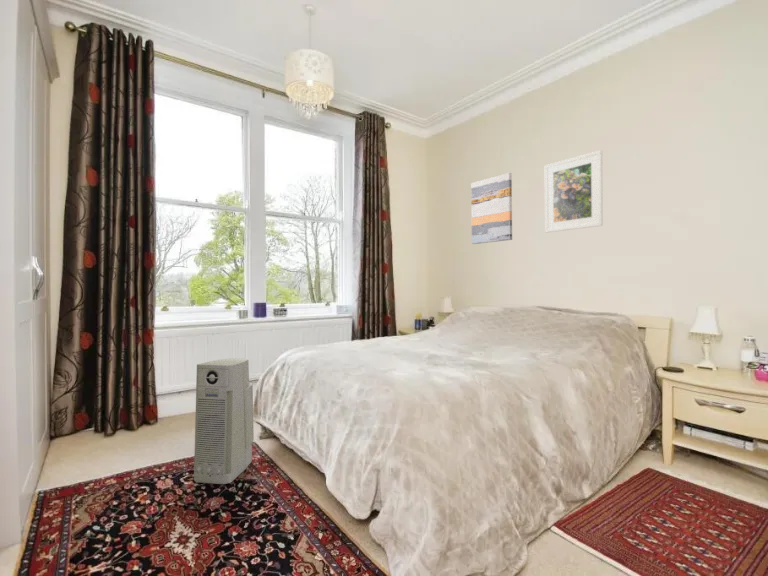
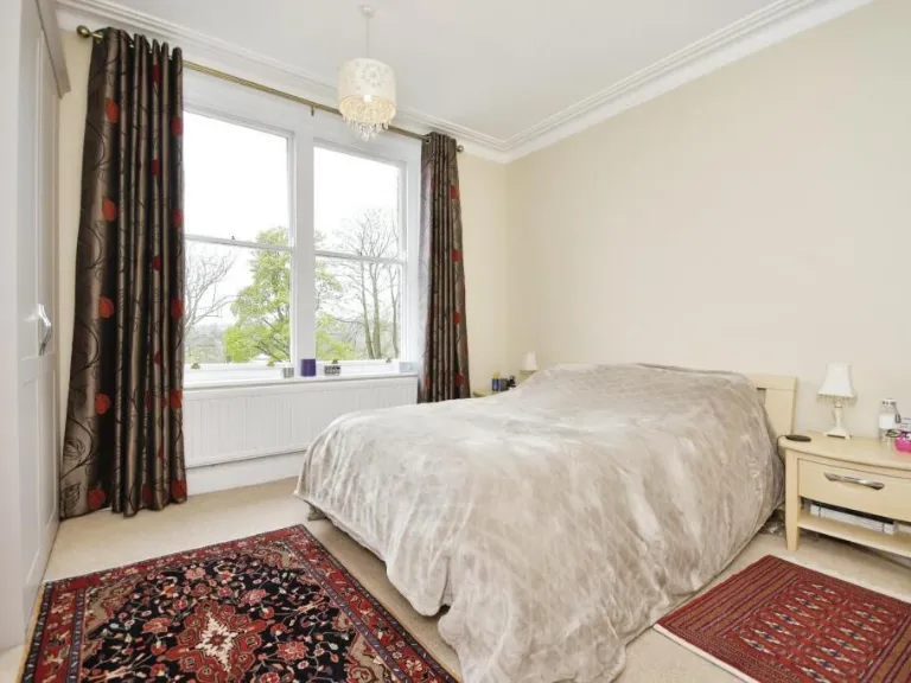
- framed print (572, 193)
- wall art (490, 210)
- air purifier (226, 414)
